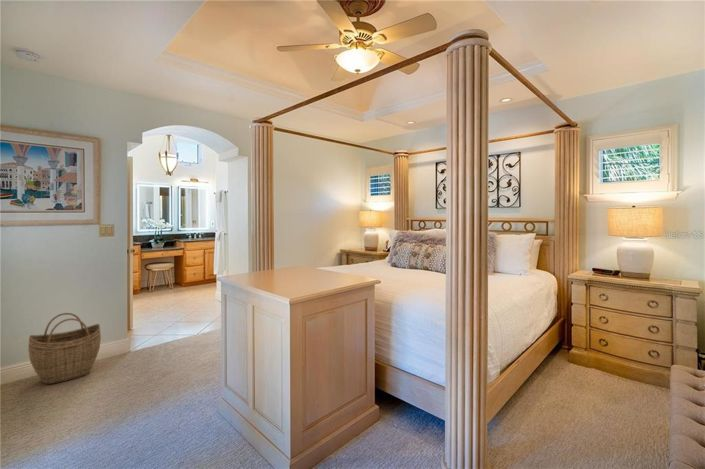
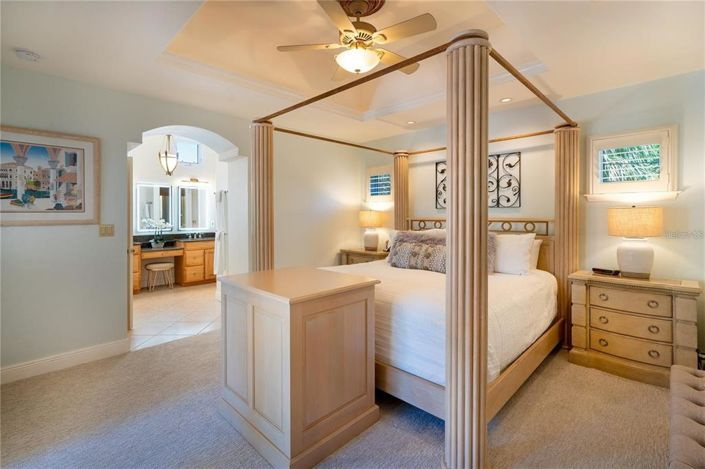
- woven basket (66, 345)
